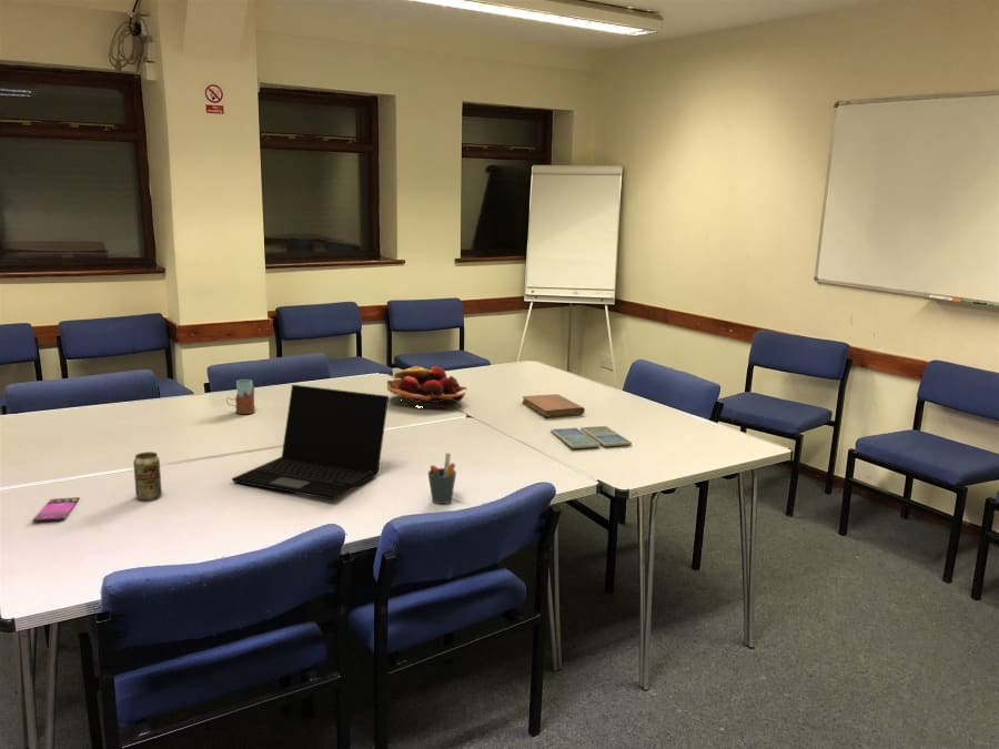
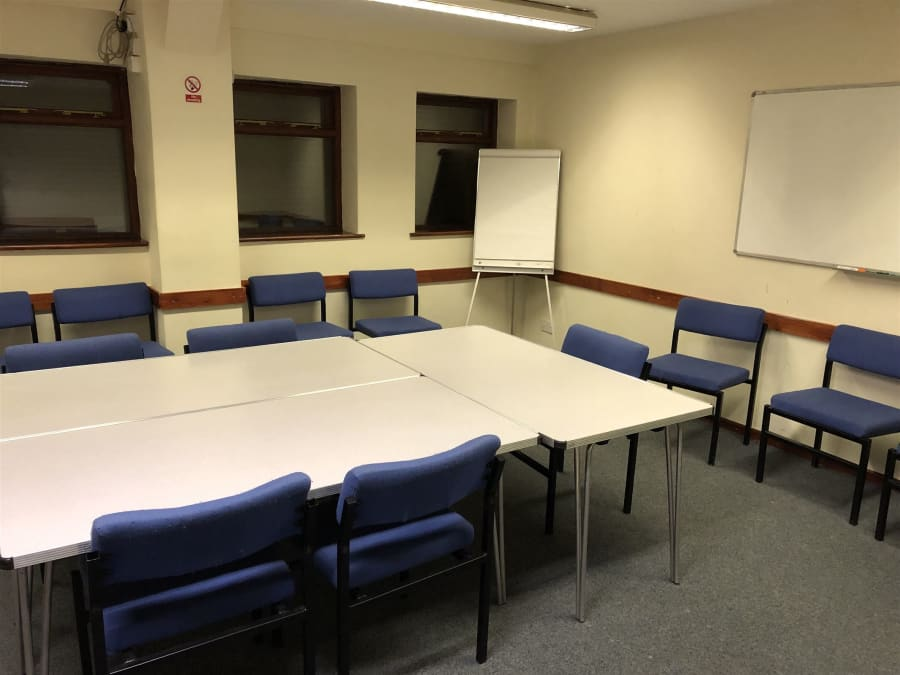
- pen holder (442, 478)
- beverage can (148, 475)
- smartphone (57, 508)
- drink coaster (591, 436)
- laptop (312, 437)
- fruit basket (425, 385)
- drinking glass (240, 396)
- notebook (552, 404)
